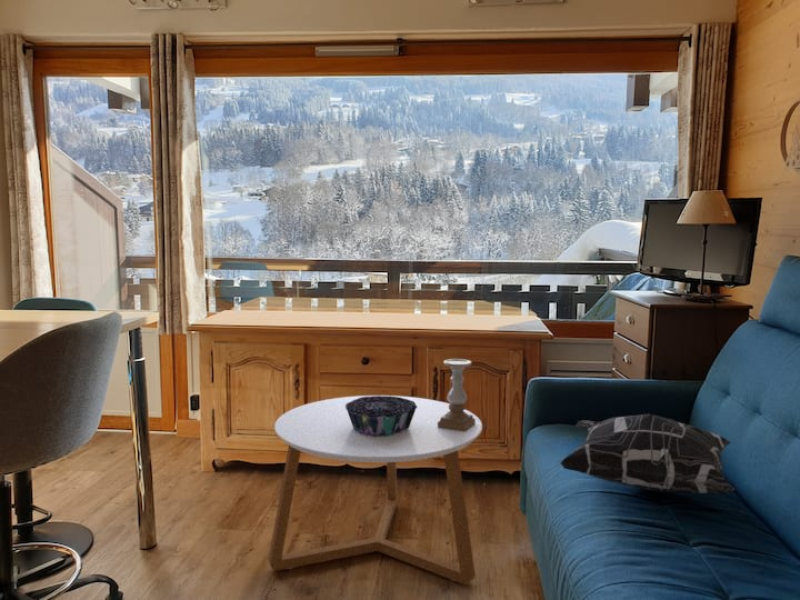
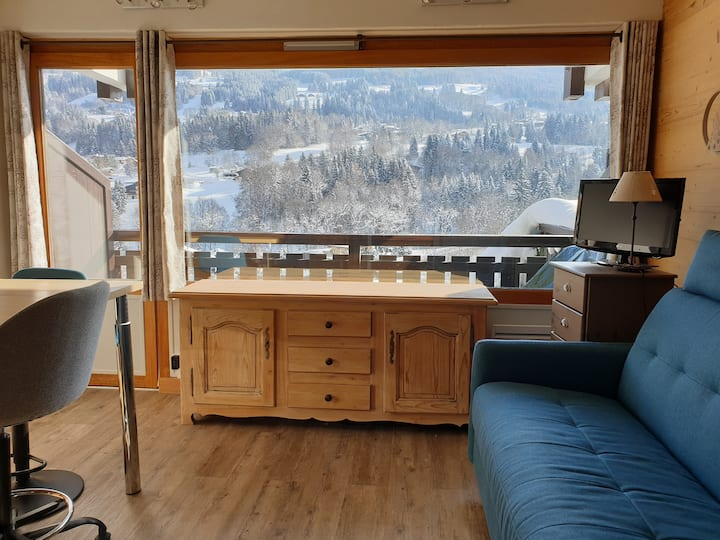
- decorative pillow (646, 449)
- decorative bowl (380, 416)
- coffee table (388, 487)
- candle holder (457, 392)
